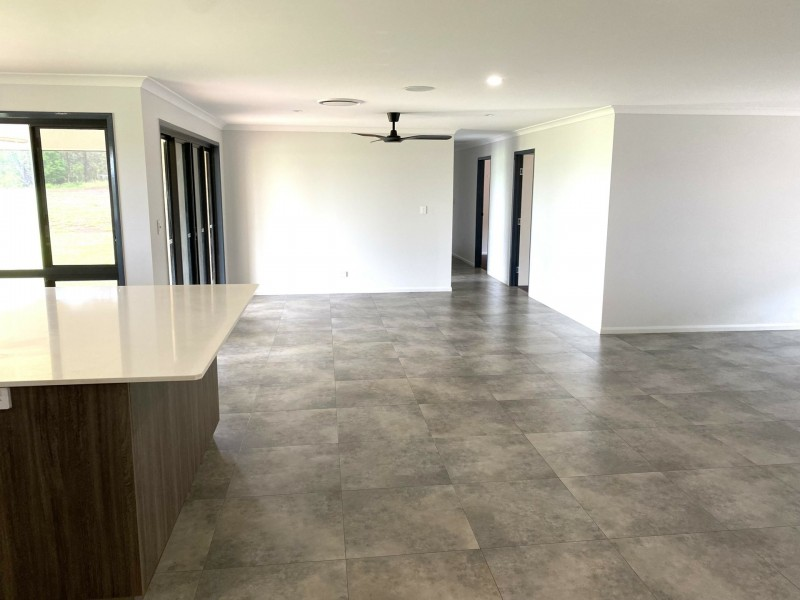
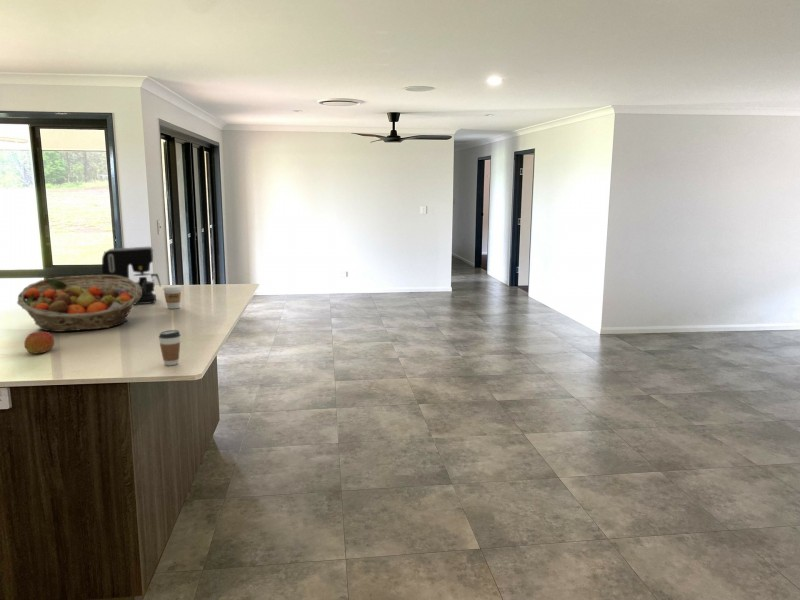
+ coffee cup (170, 347)
+ coffee maker (134, 275)
+ fruit basket (82, 302)
+ coffee cup (172, 296)
+ apple (39, 341)
